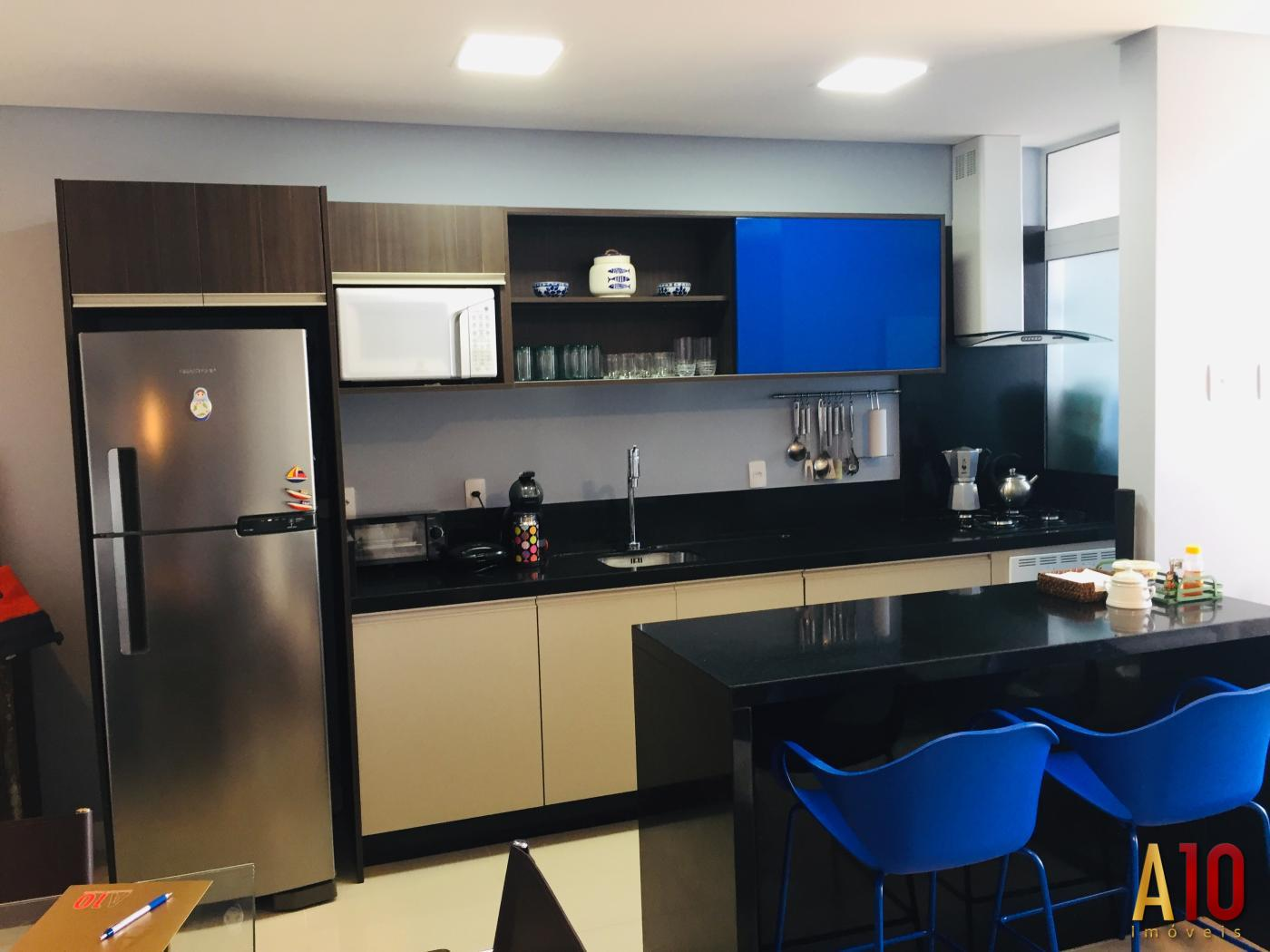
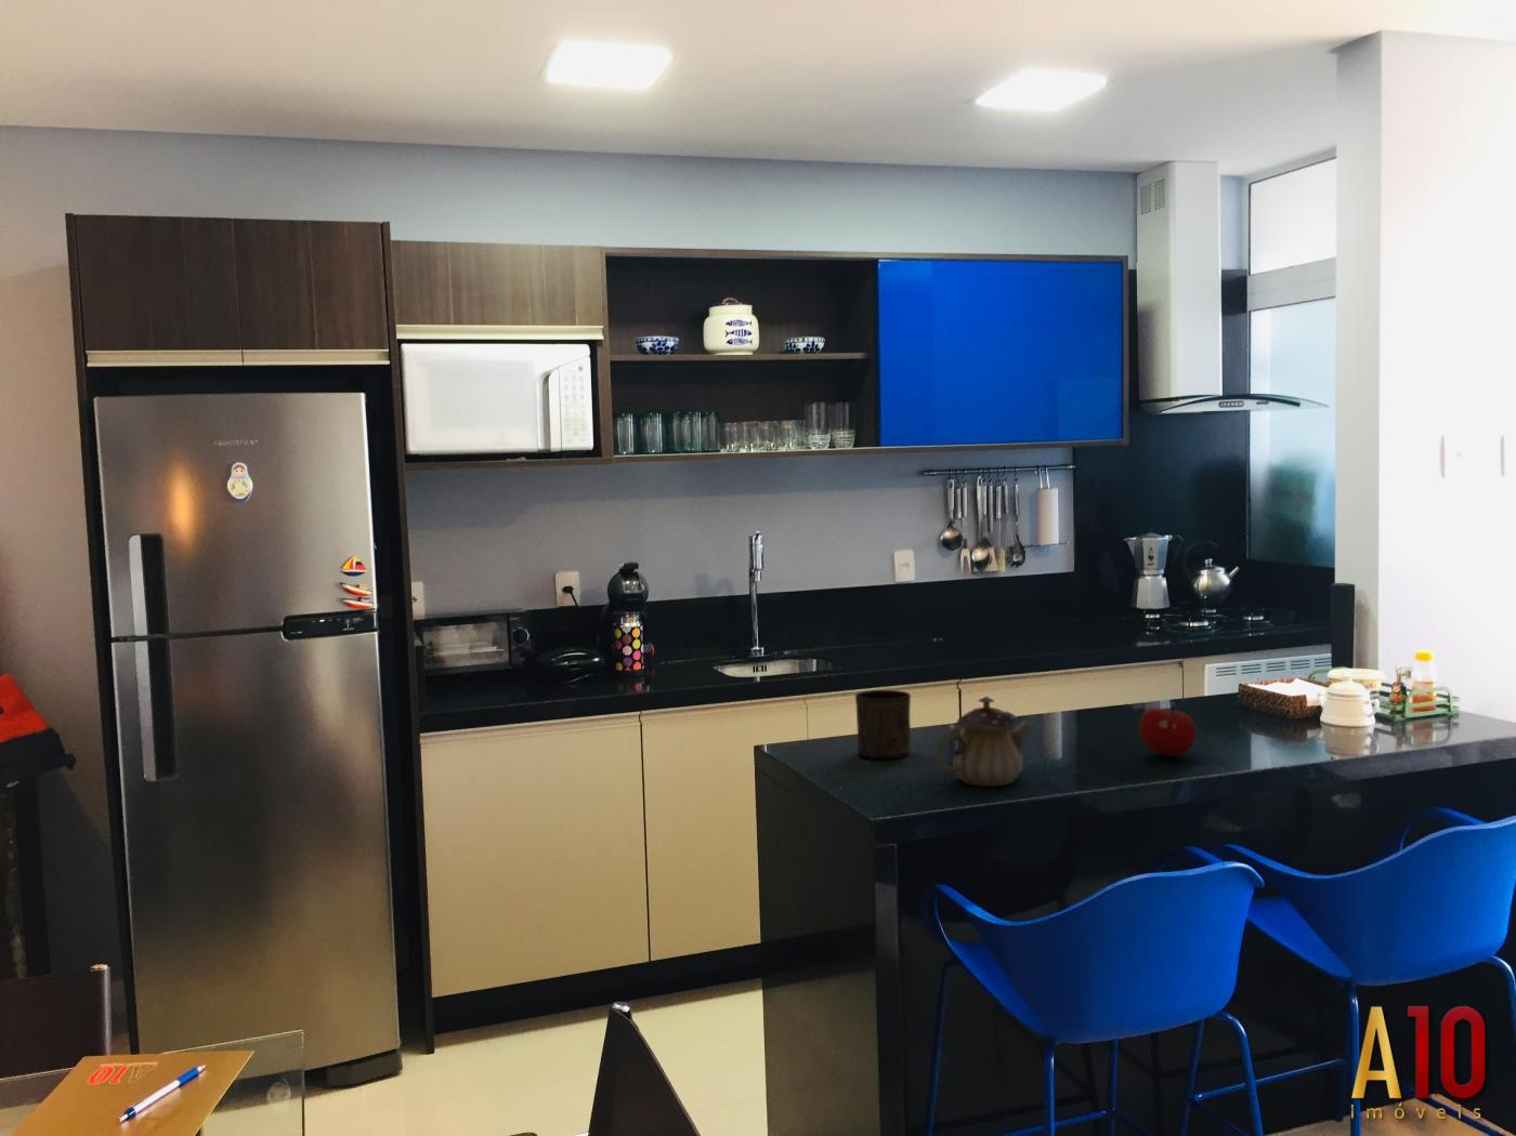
+ fruit (1166, 728)
+ cup (882, 724)
+ teapot (982, 737)
